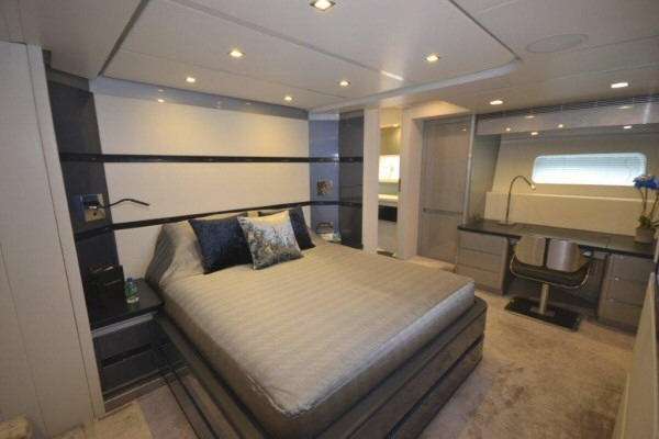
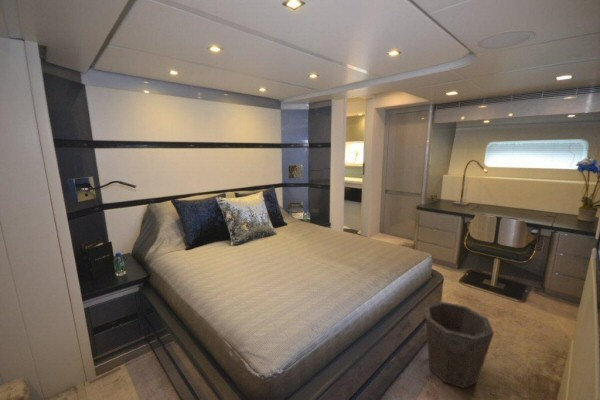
+ waste bin (453, 344)
